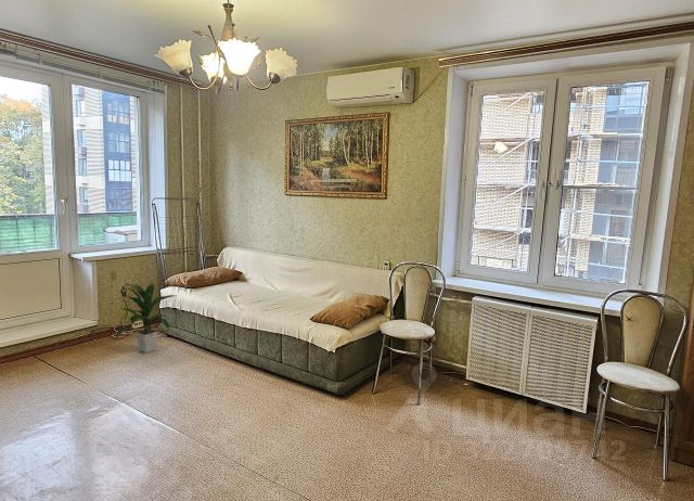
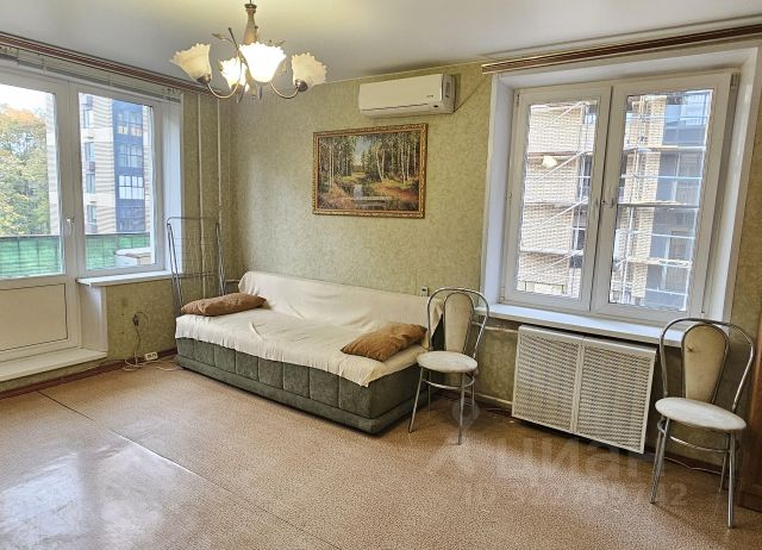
- indoor plant (143, 316)
